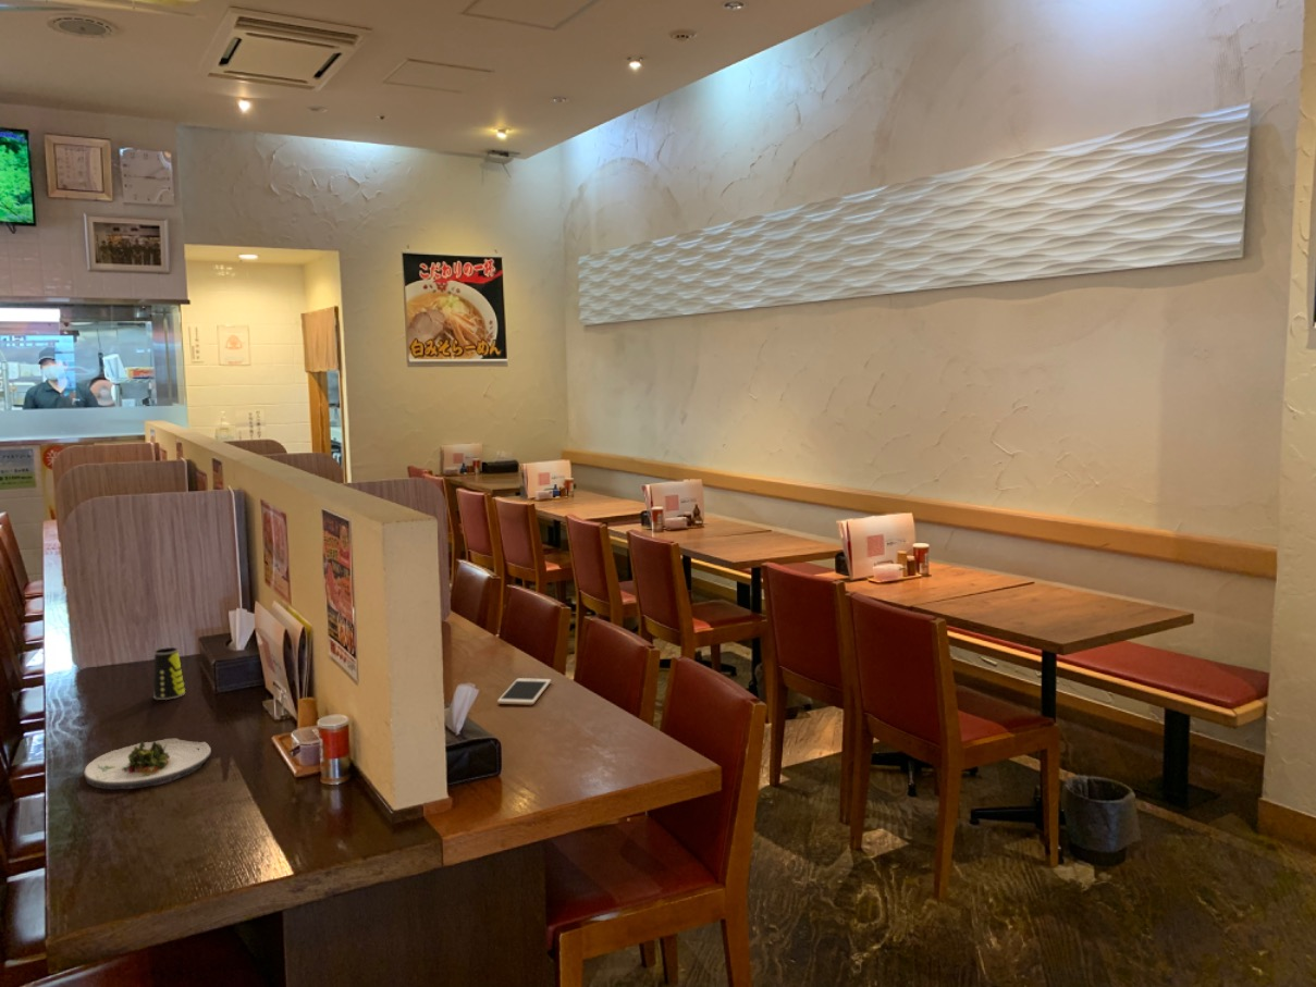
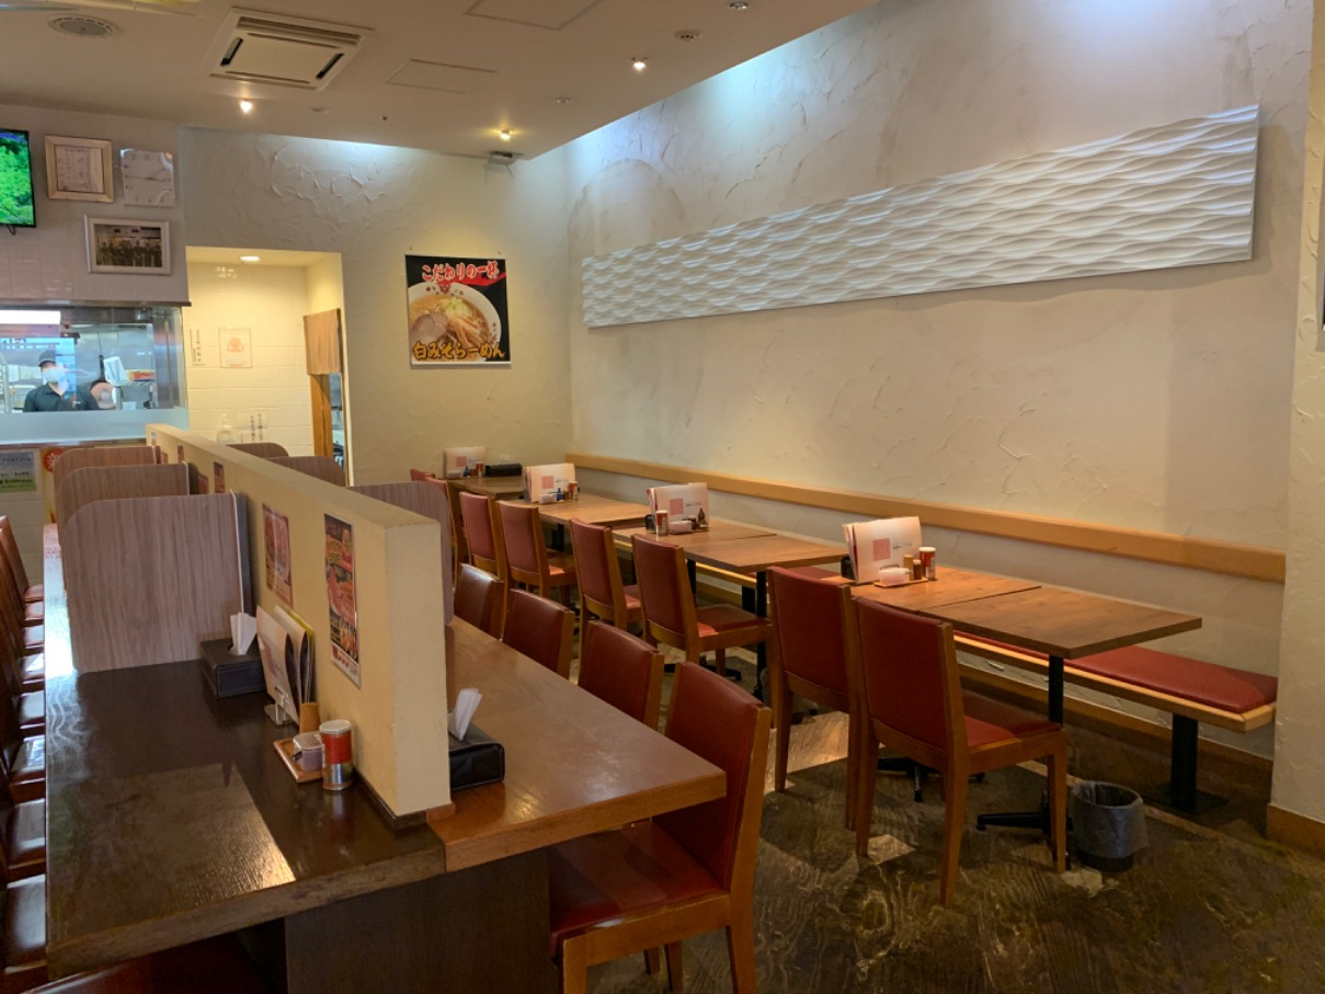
- salad plate (147, 755)
- cup (168, 673)
- cell phone (525, 690)
